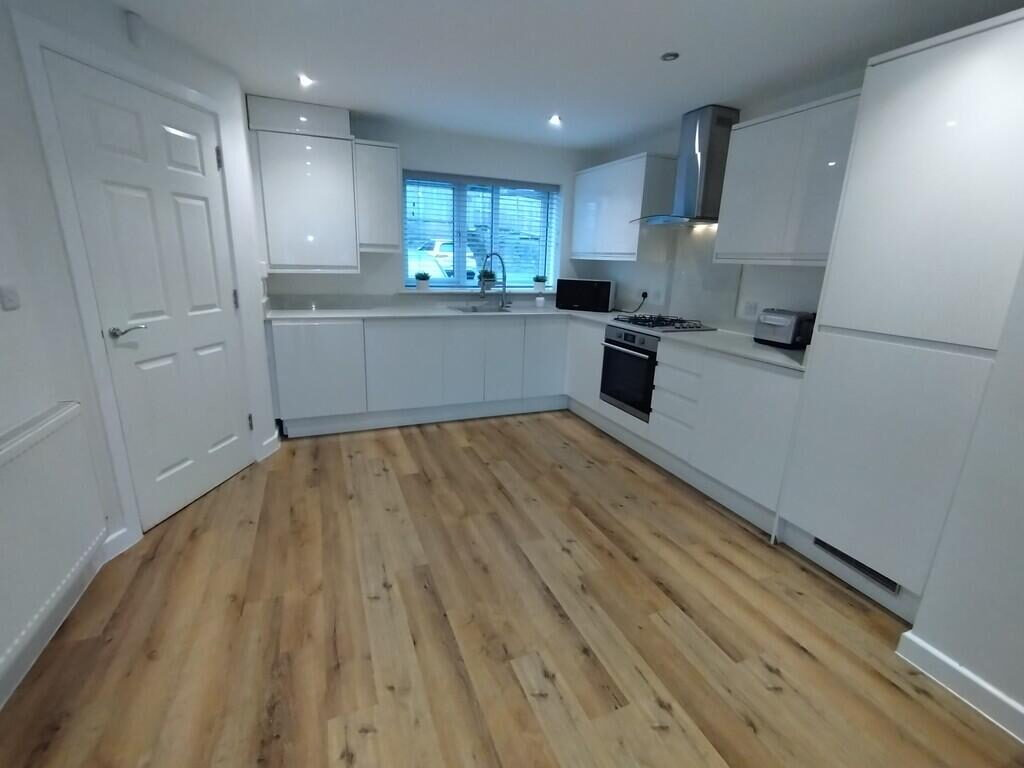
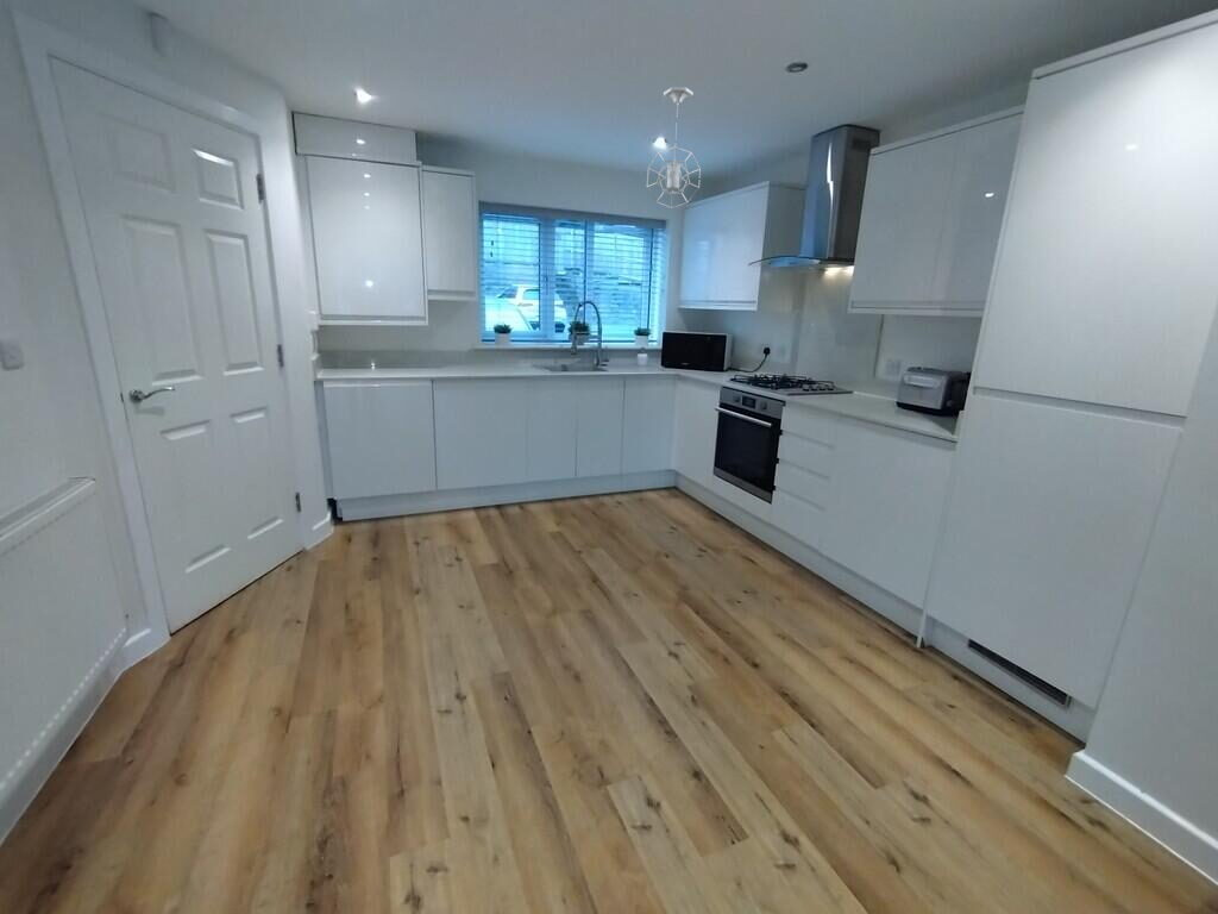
+ pendant light (674, 151)
